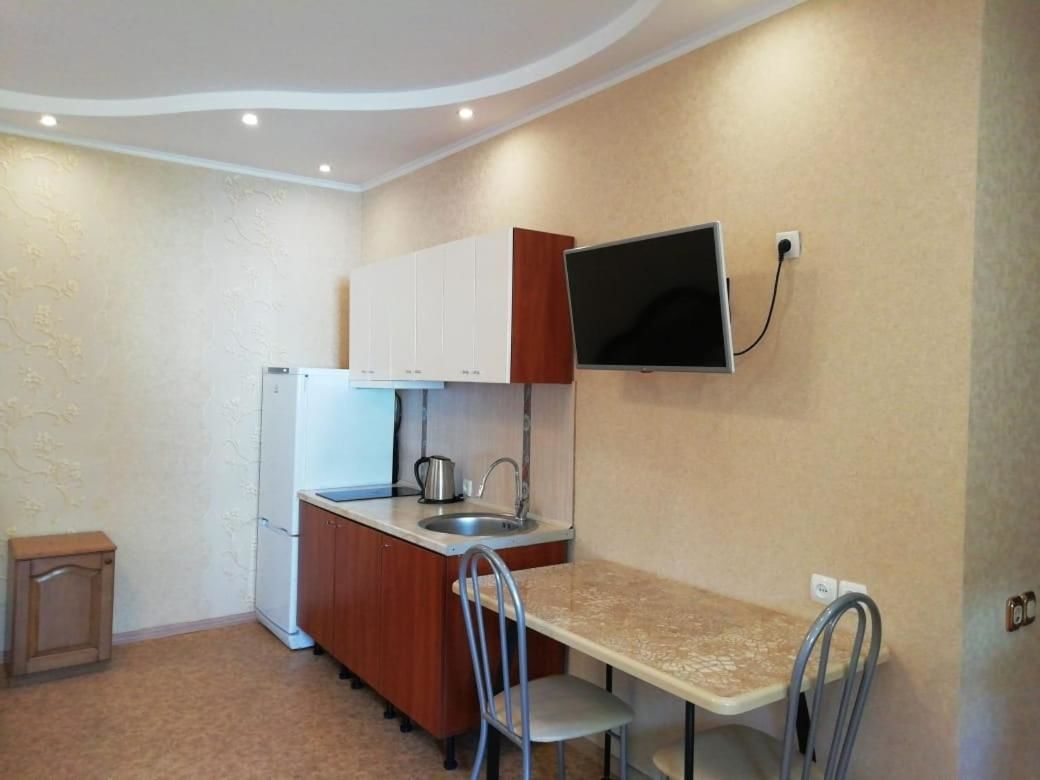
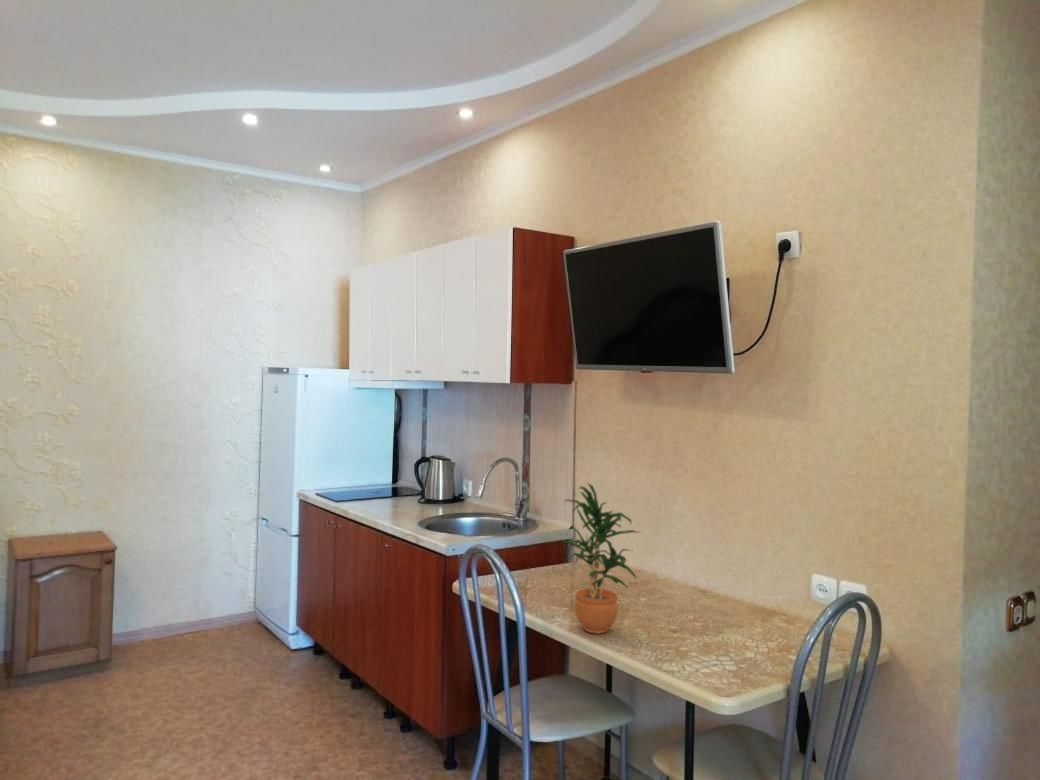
+ potted plant (599, 555)
